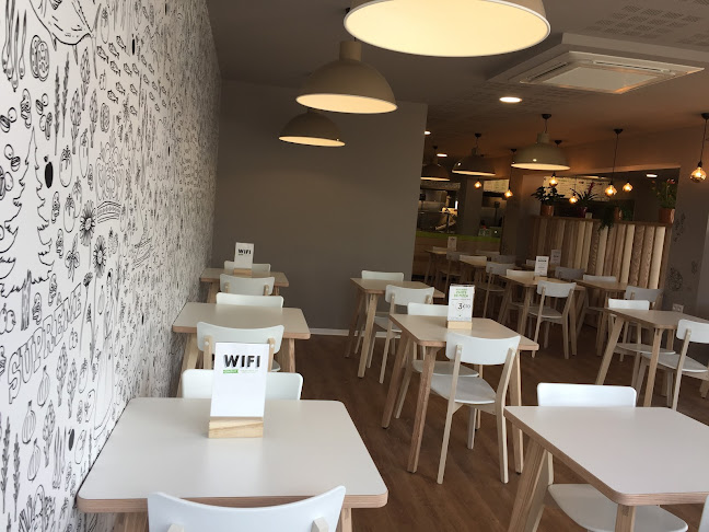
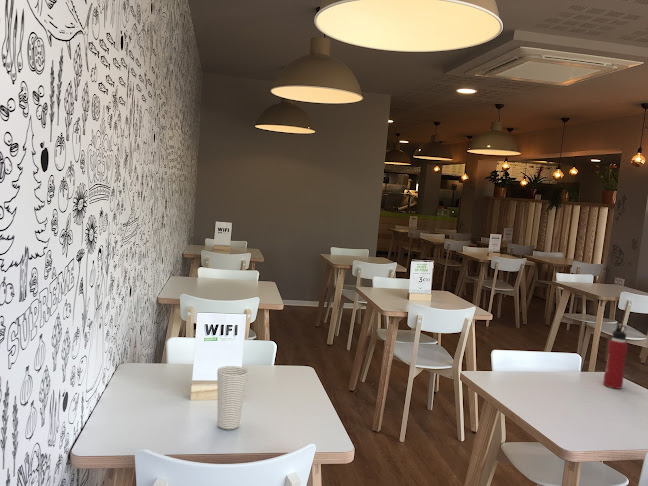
+ water bottle (616, 355)
+ cup (230, 398)
